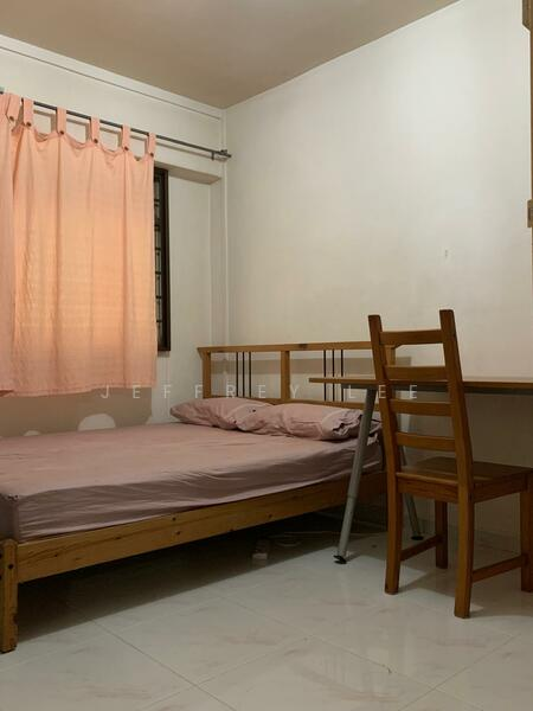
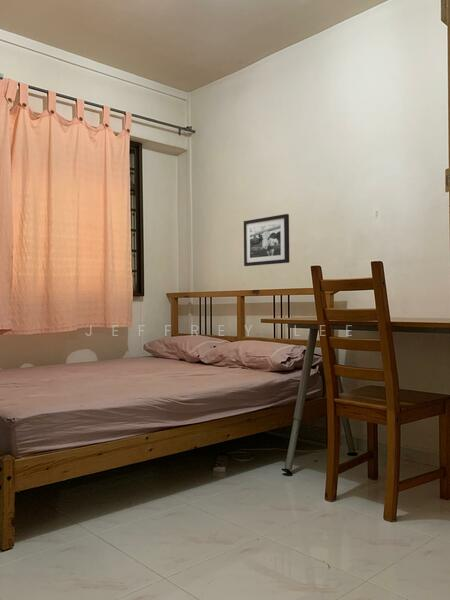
+ picture frame (265, 241)
